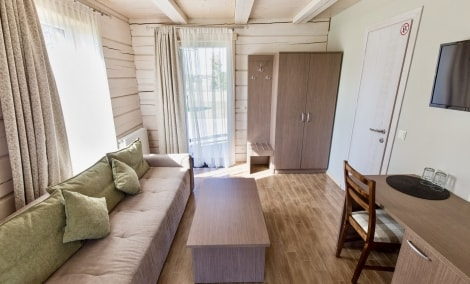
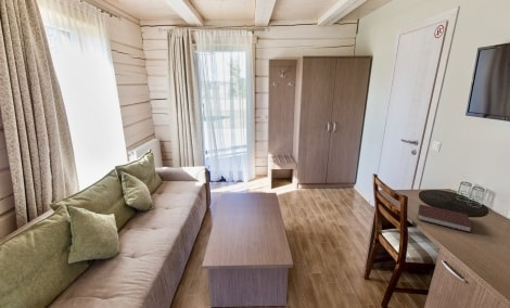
+ notebook (443, 217)
